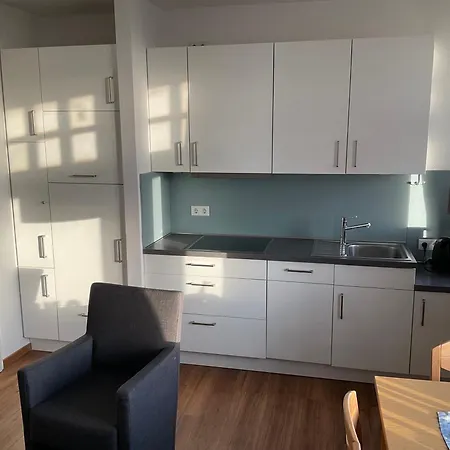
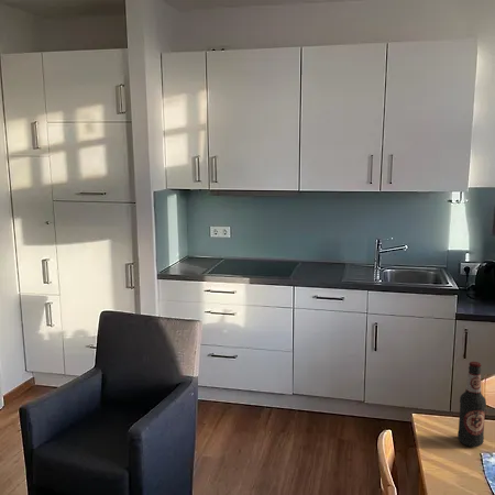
+ bottle (472, 403)
